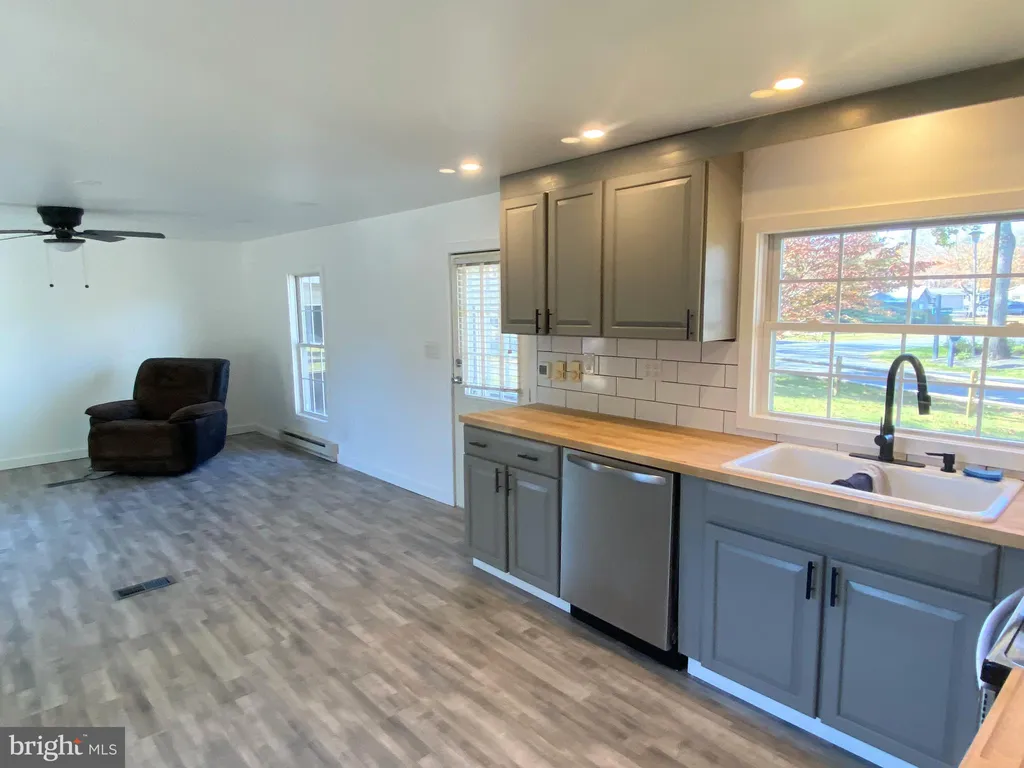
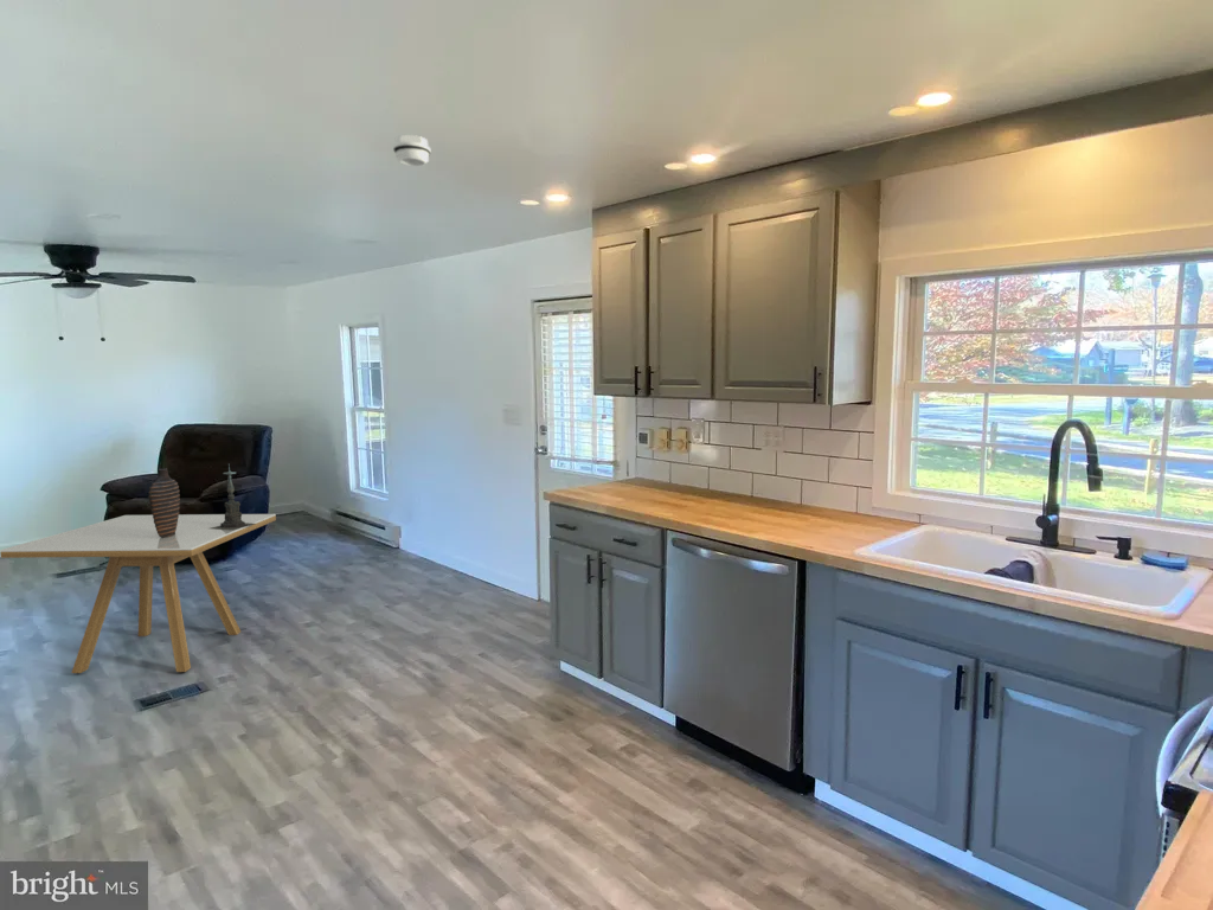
+ smoke detector (411, 150)
+ dining table (163, 591)
+ candle holder (231, 494)
+ decorative vase (165, 502)
